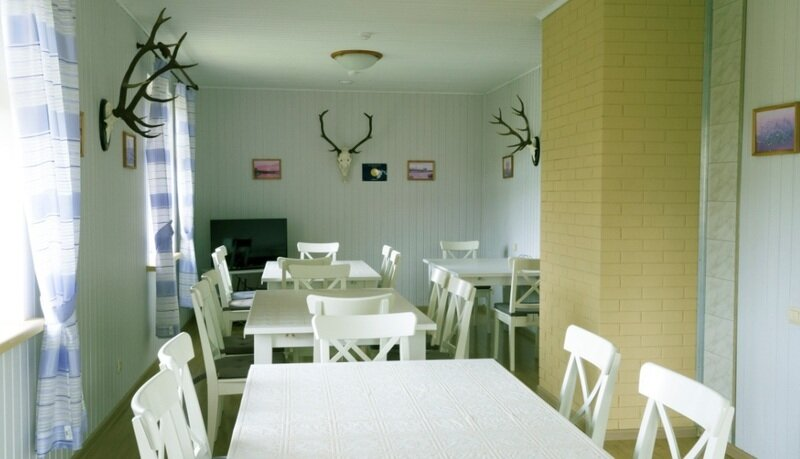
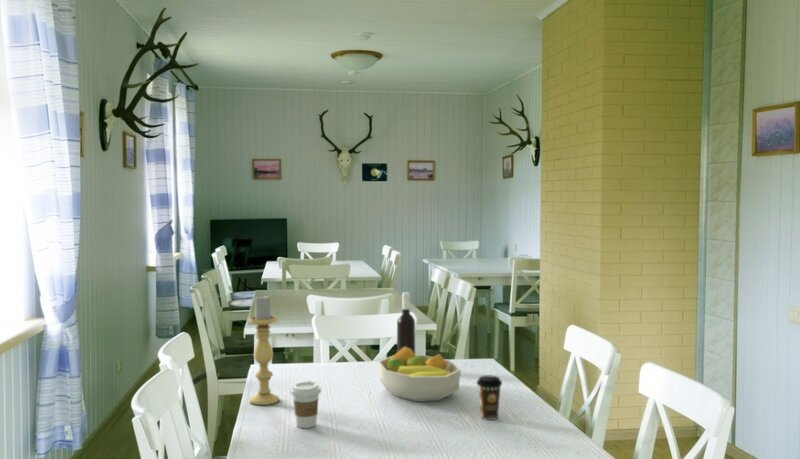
+ fruit bowl (418, 372)
+ wine bottle (406, 331)
+ coffee cup (489, 397)
+ coffee cup (306, 404)
+ candle holder (263, 347)
